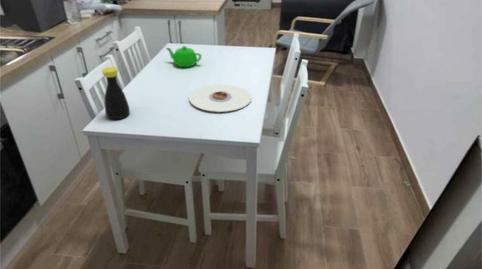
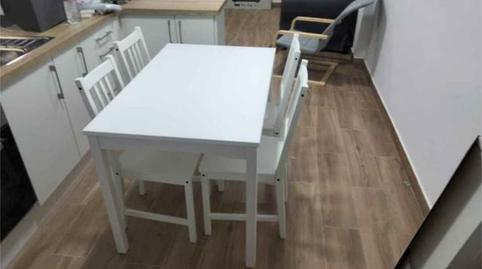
- teapot (183, 55)
- bottle (114, 92)
- plate (220, 95)
